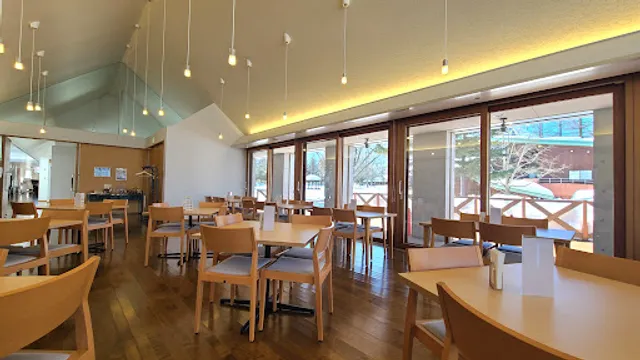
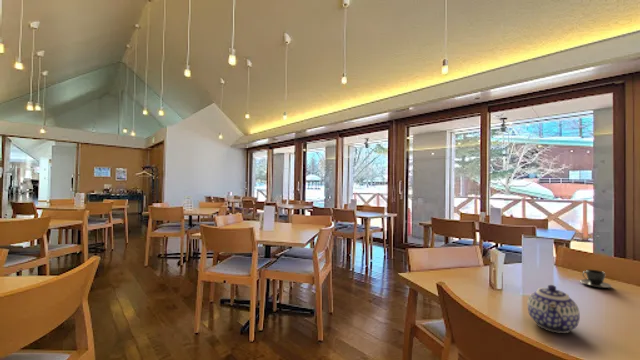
+ teapot (552, 305)
+ teacup (595, 278)
